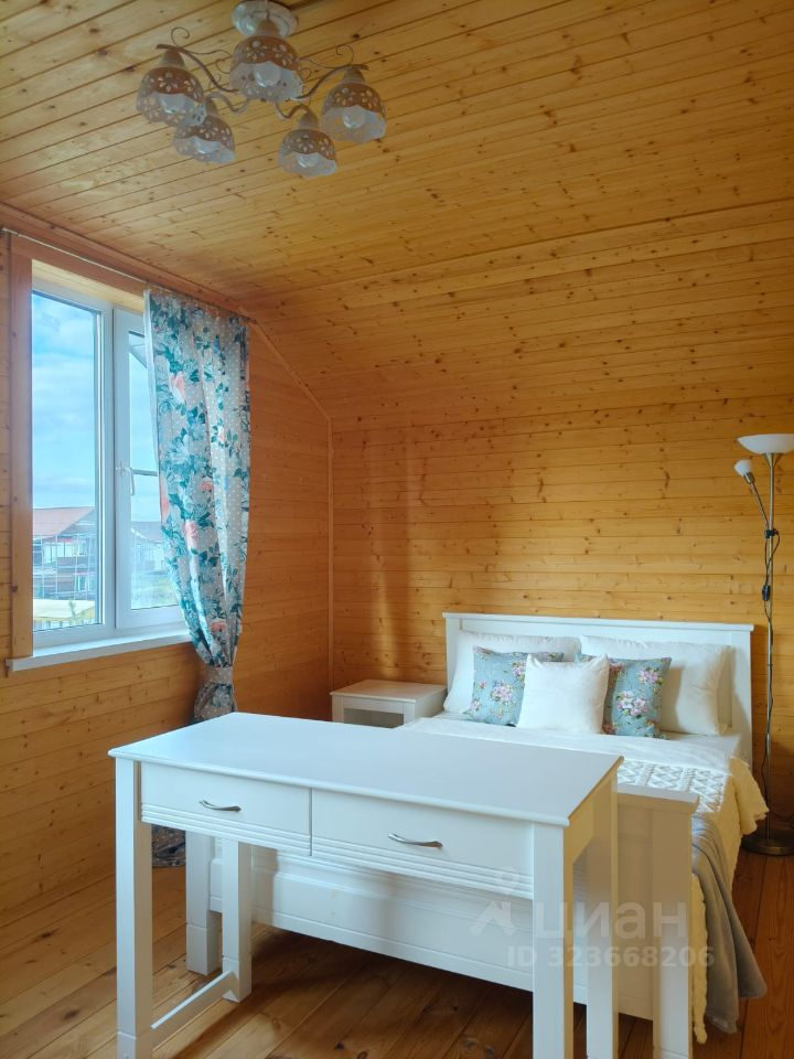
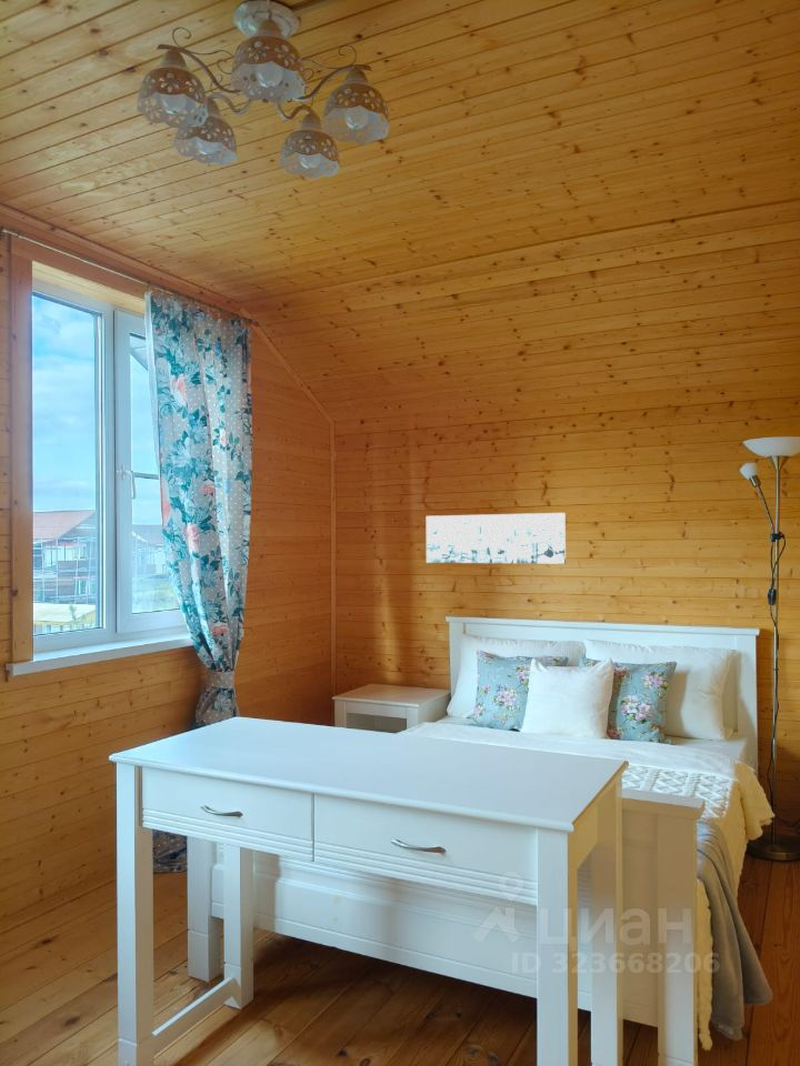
+ wall art (492, 539)
